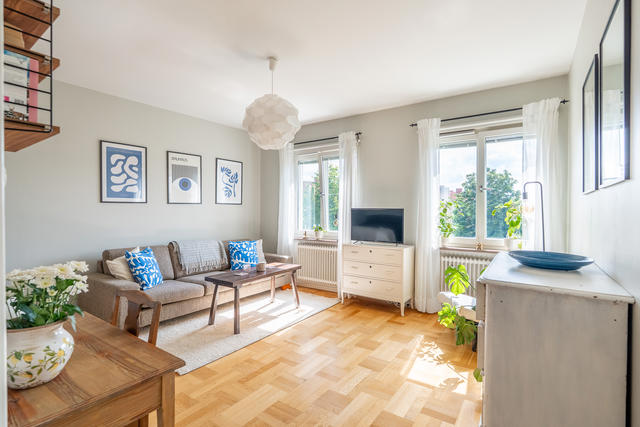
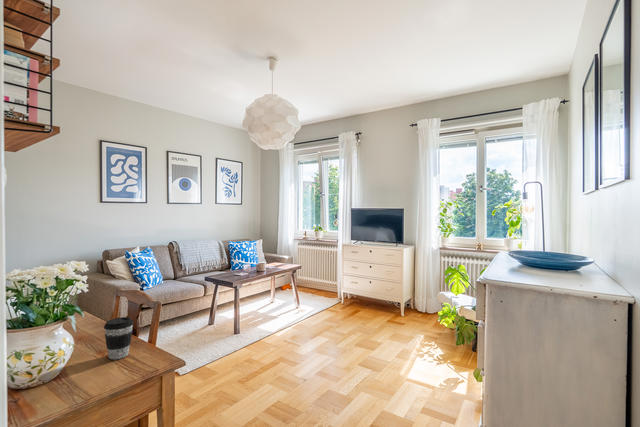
+ coffee cup (118, 338)
